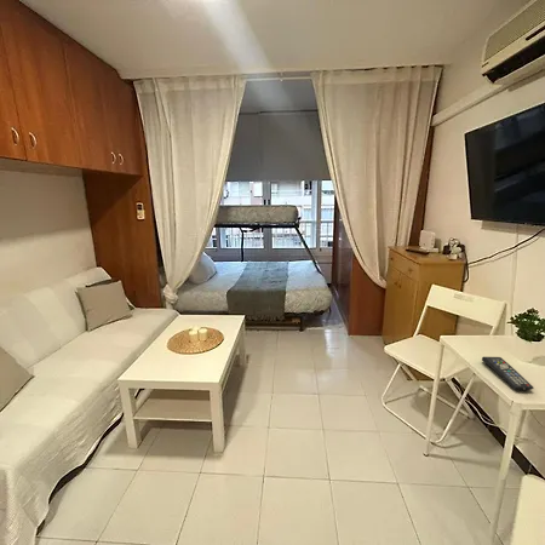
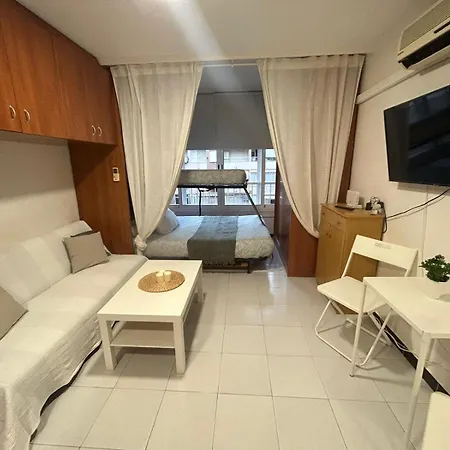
- remote control (505, 371)
